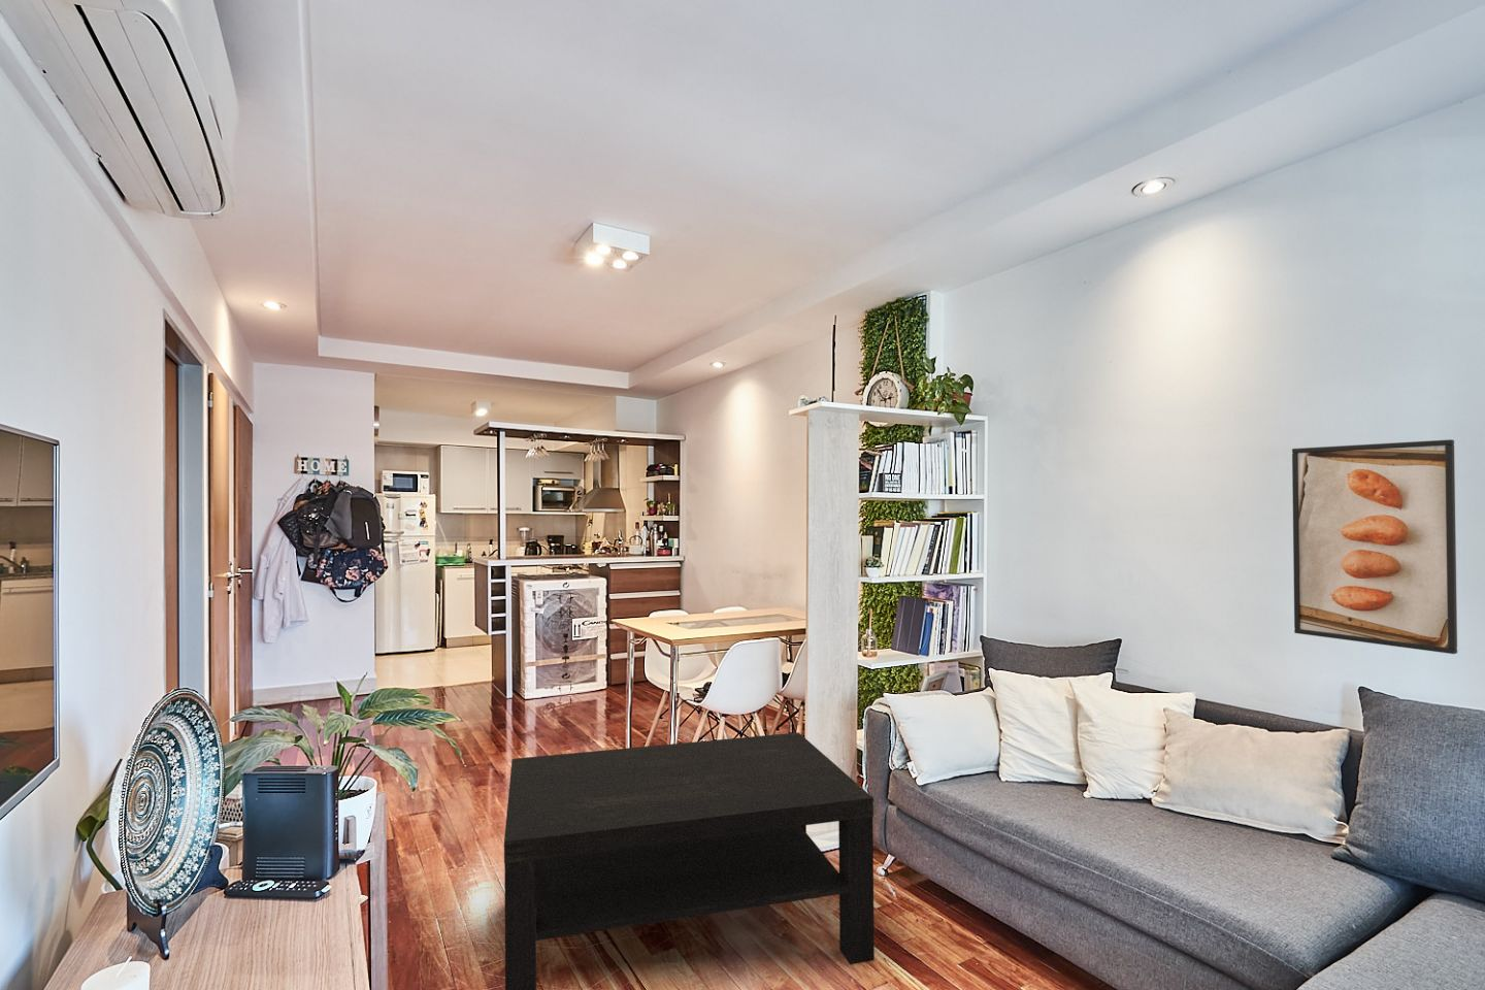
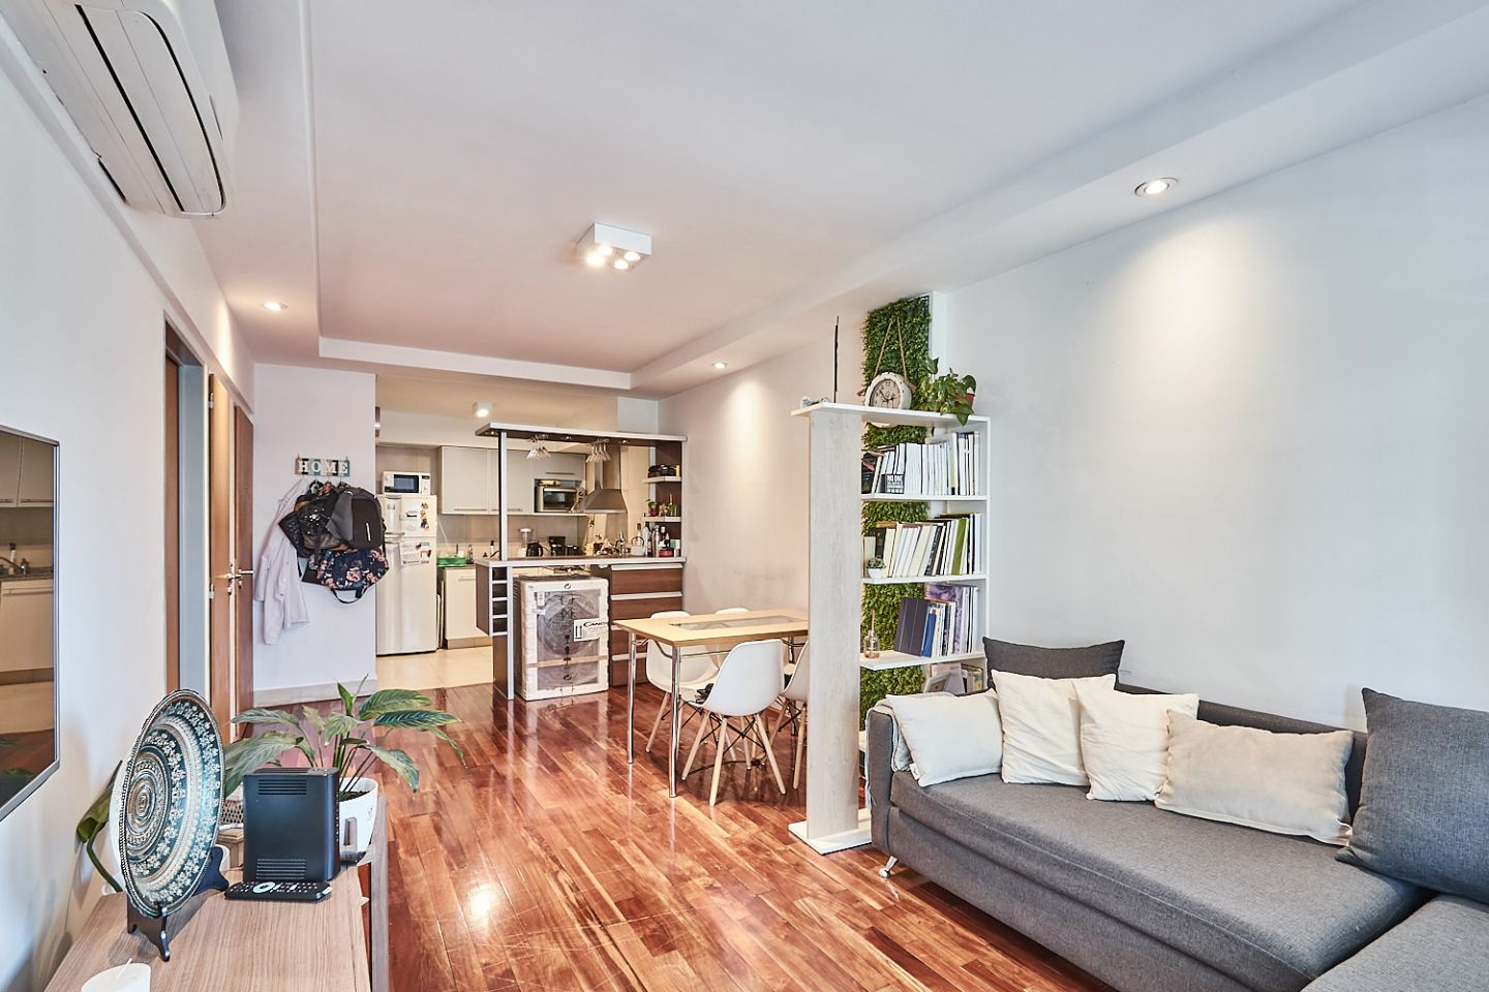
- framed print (1369, 544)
- coffee table (680, 852)
